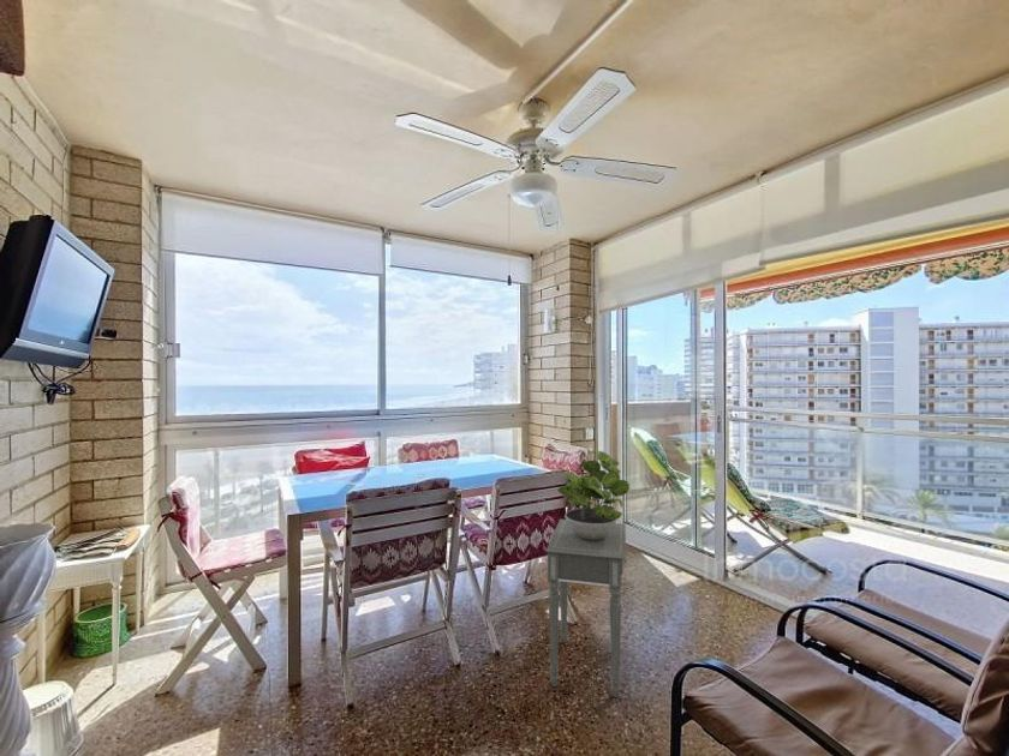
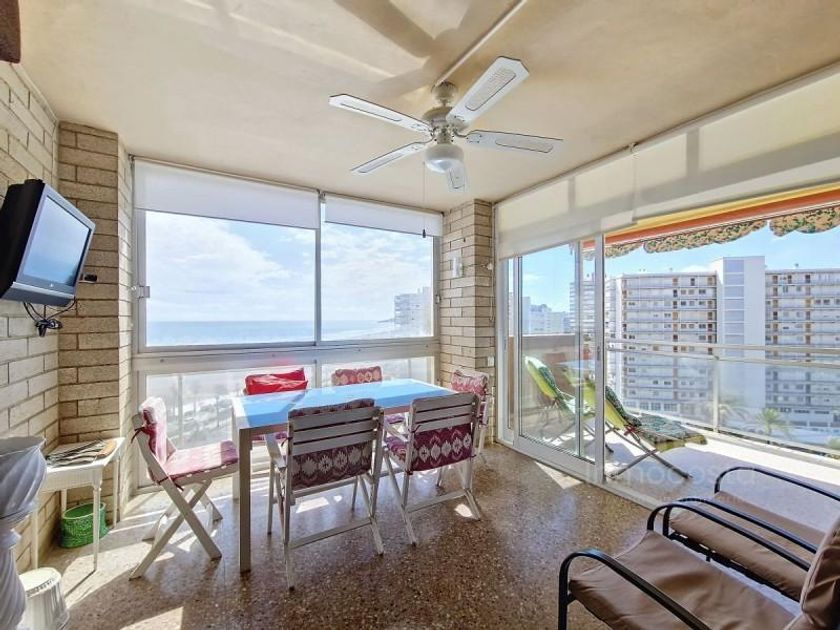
- side table (590, 583)
- potted plant (593, 494)
